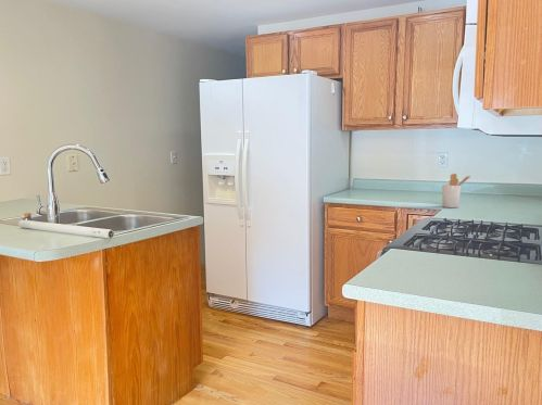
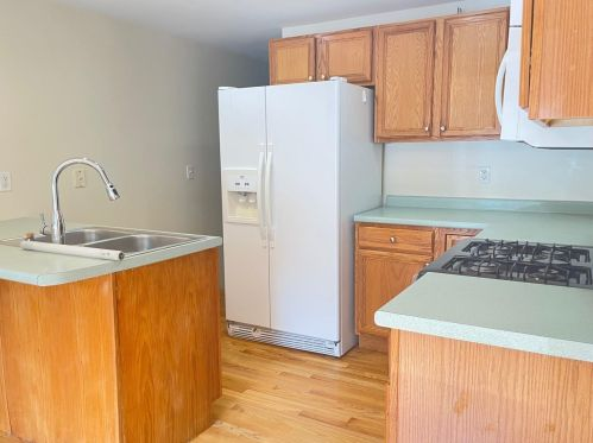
- utensil holder (456, 190)
